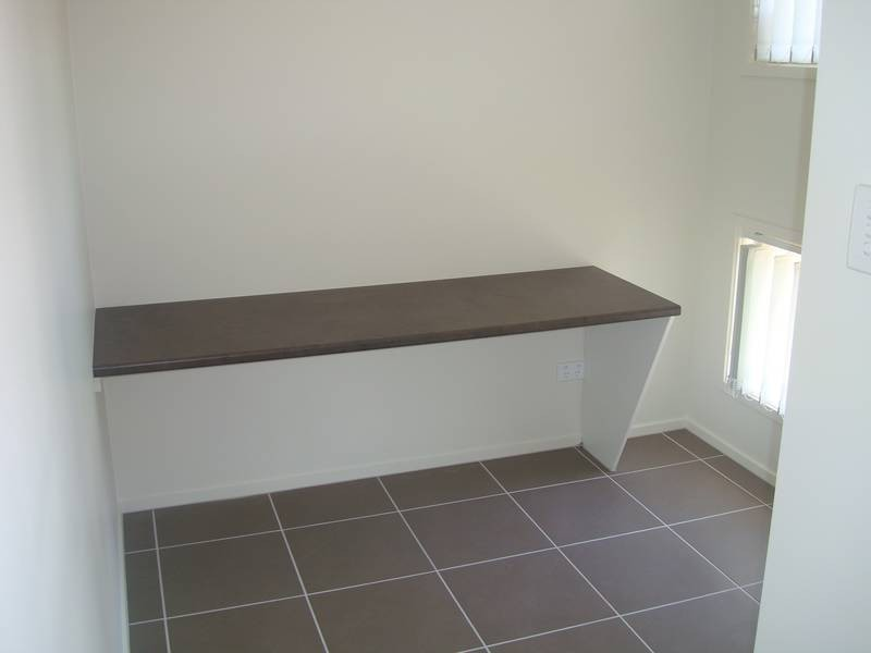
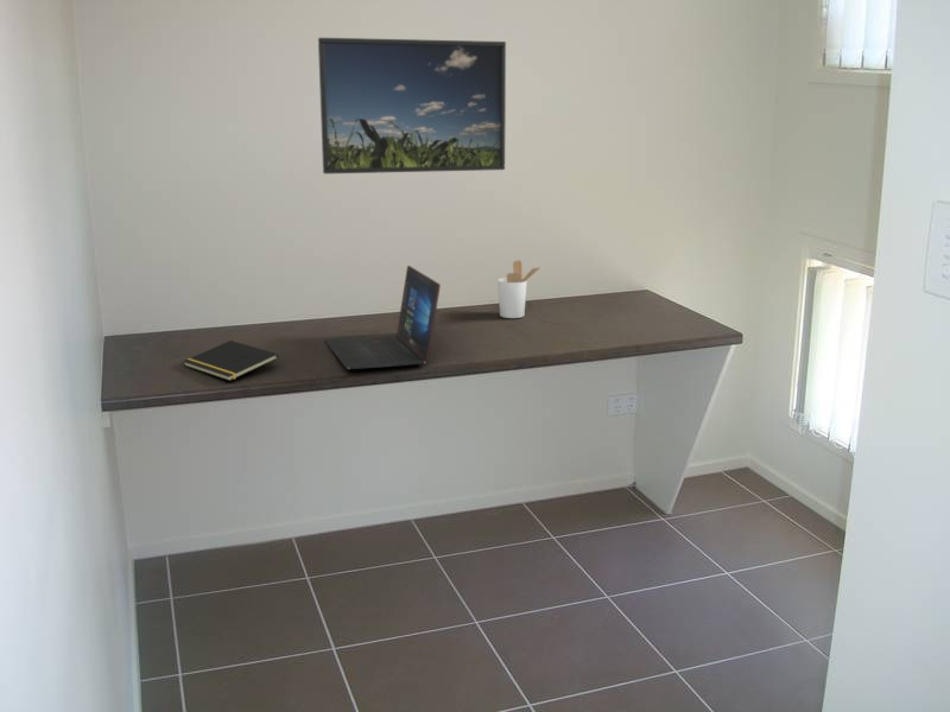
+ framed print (416, 106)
+ notepad (230, 360)
+ laptop (399, 316)
+ utensil holder (519, 290)
